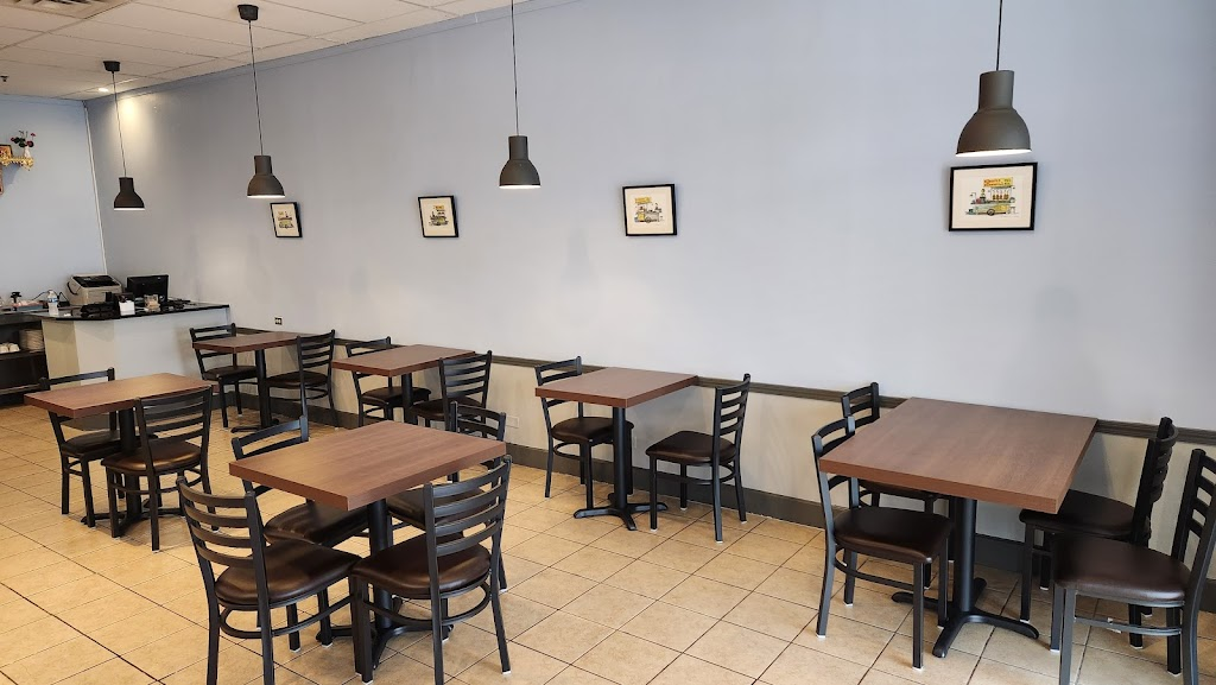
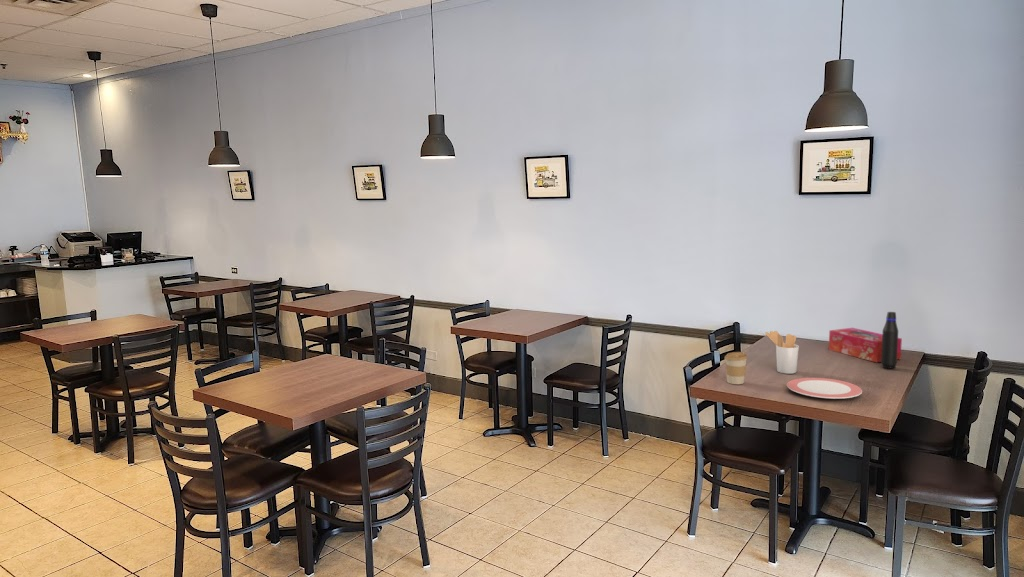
+ coffee cup (735, 367)
+ utensil holder (782, 351)
+ plate (823, 389)
+ tissue box (863, 344)
+ water bottle (889, 340)
